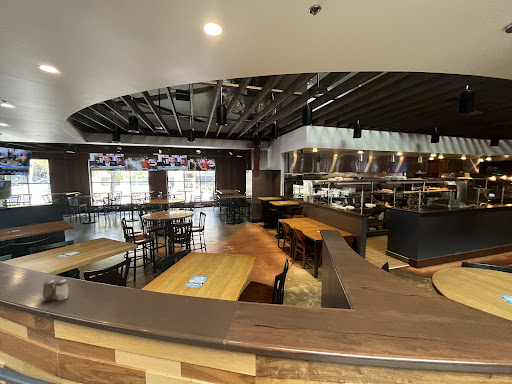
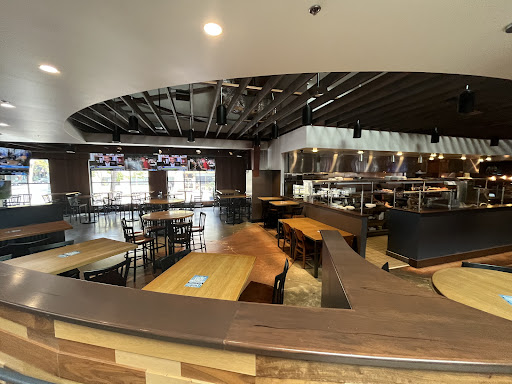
- salt and pepper shaker (55, 289)
